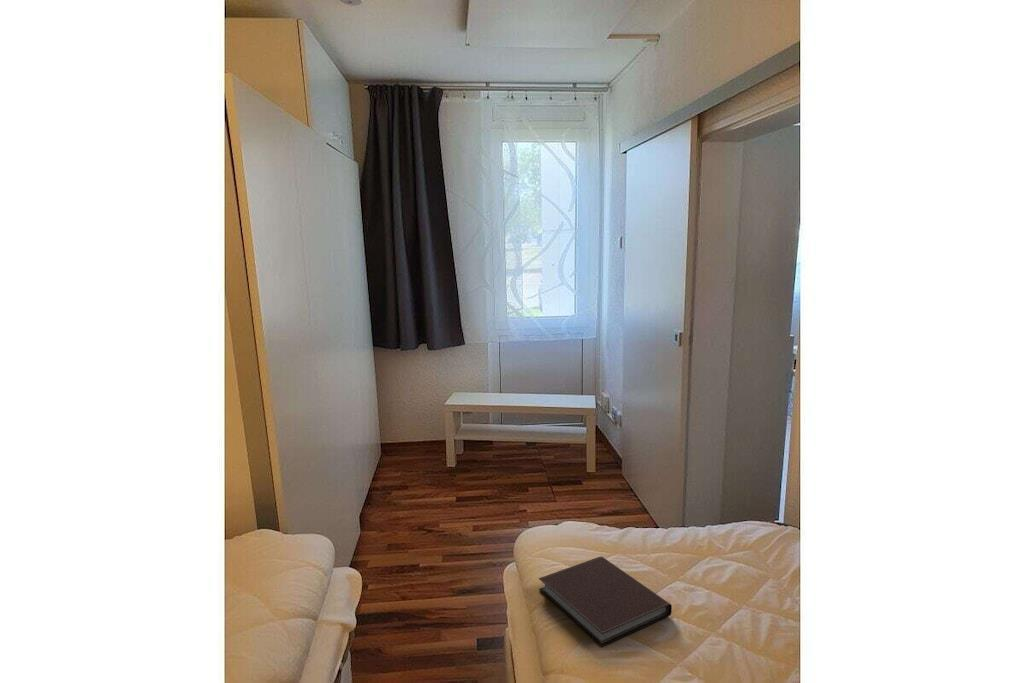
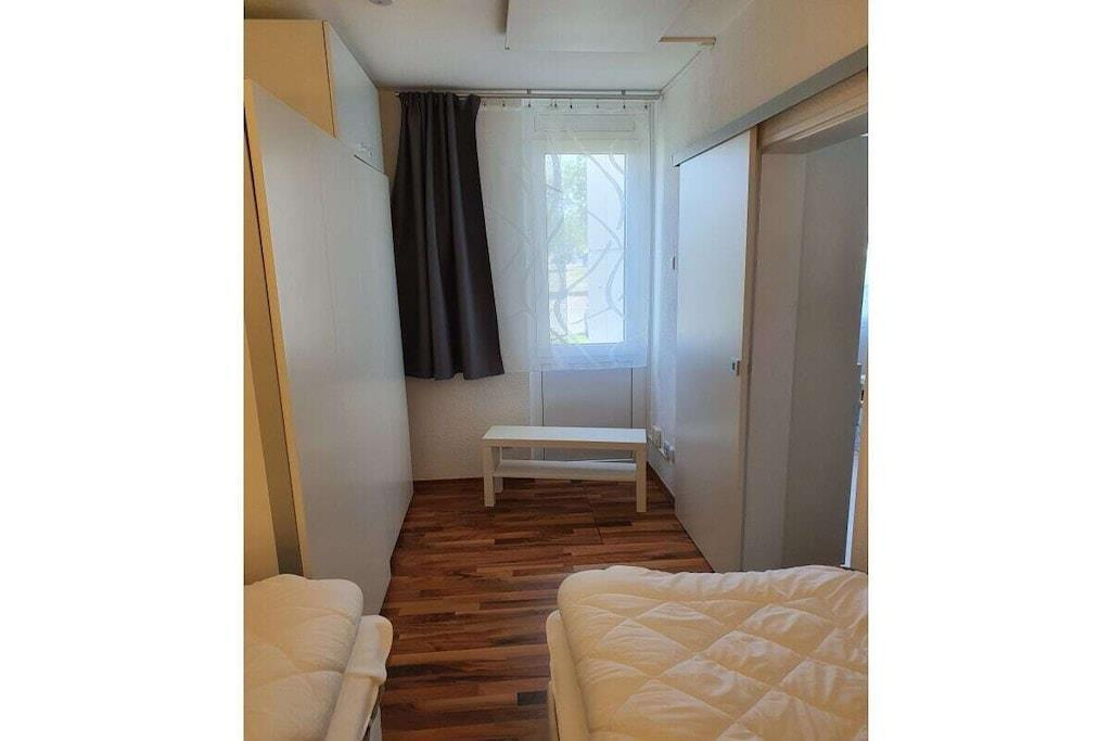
- notebook (602, 596)
